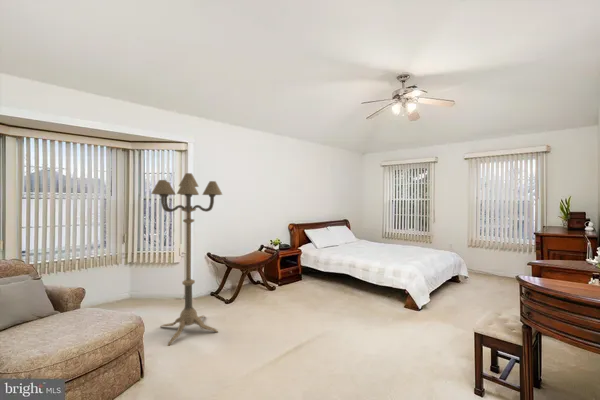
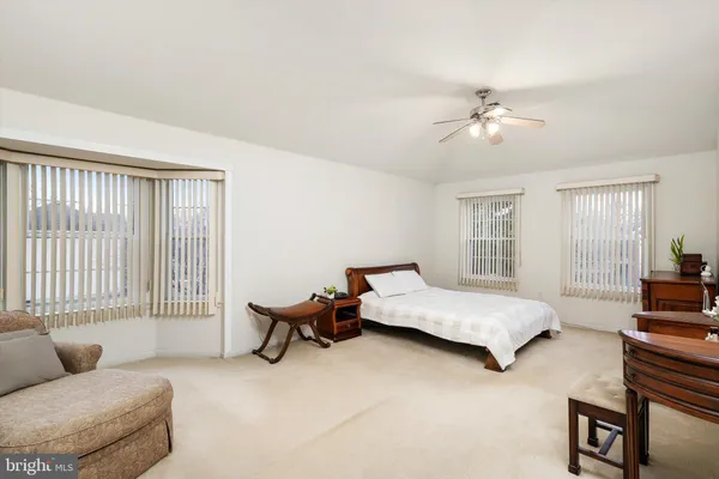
- floor lamp (188, 251)
